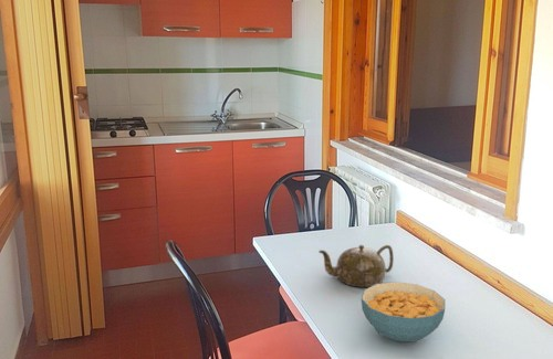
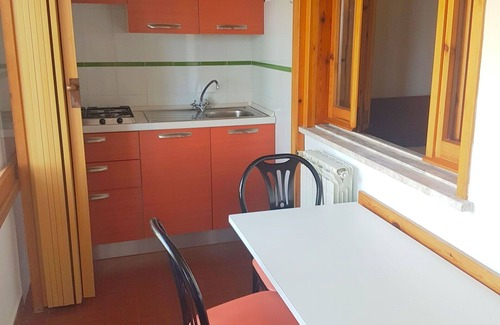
- cereal bowl (401, 317)
- teapot (356, 262)
